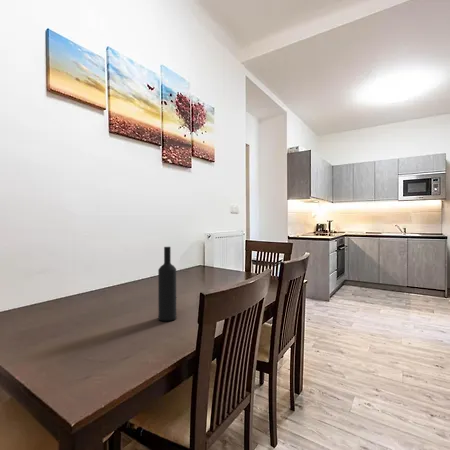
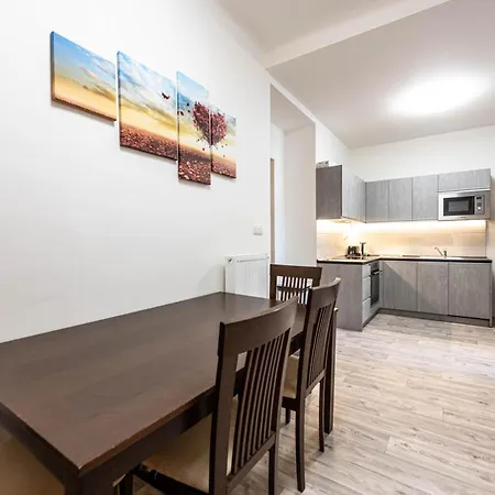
- wine bottle (167, 282)
